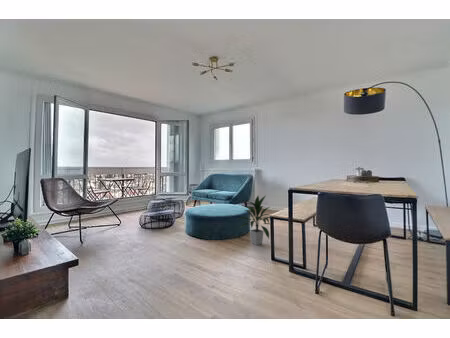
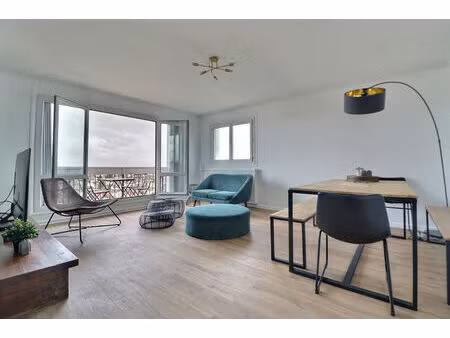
- indoor plant (256, 219)
